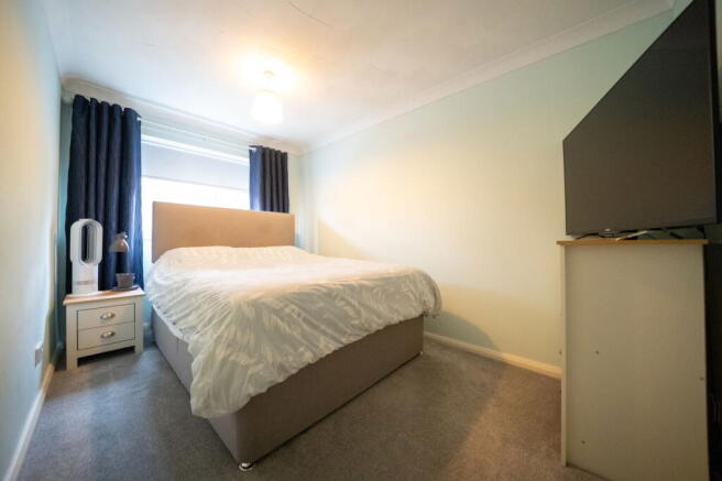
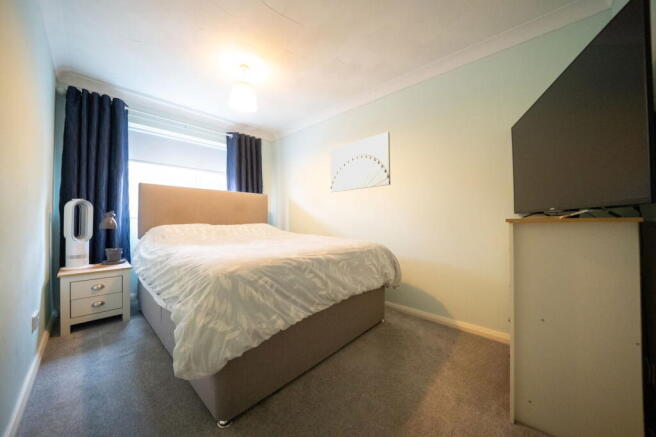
+ wall art (357, 165)
